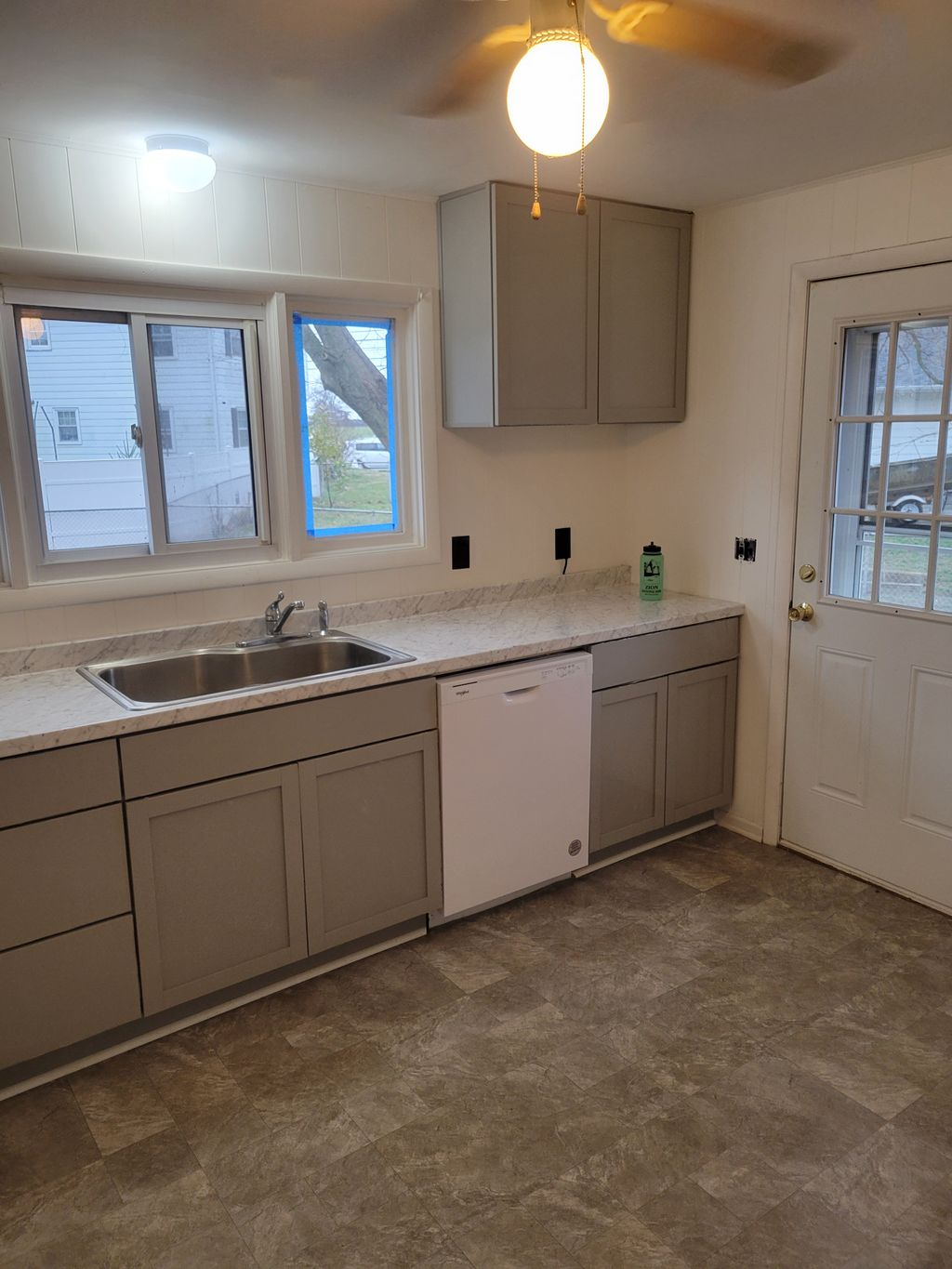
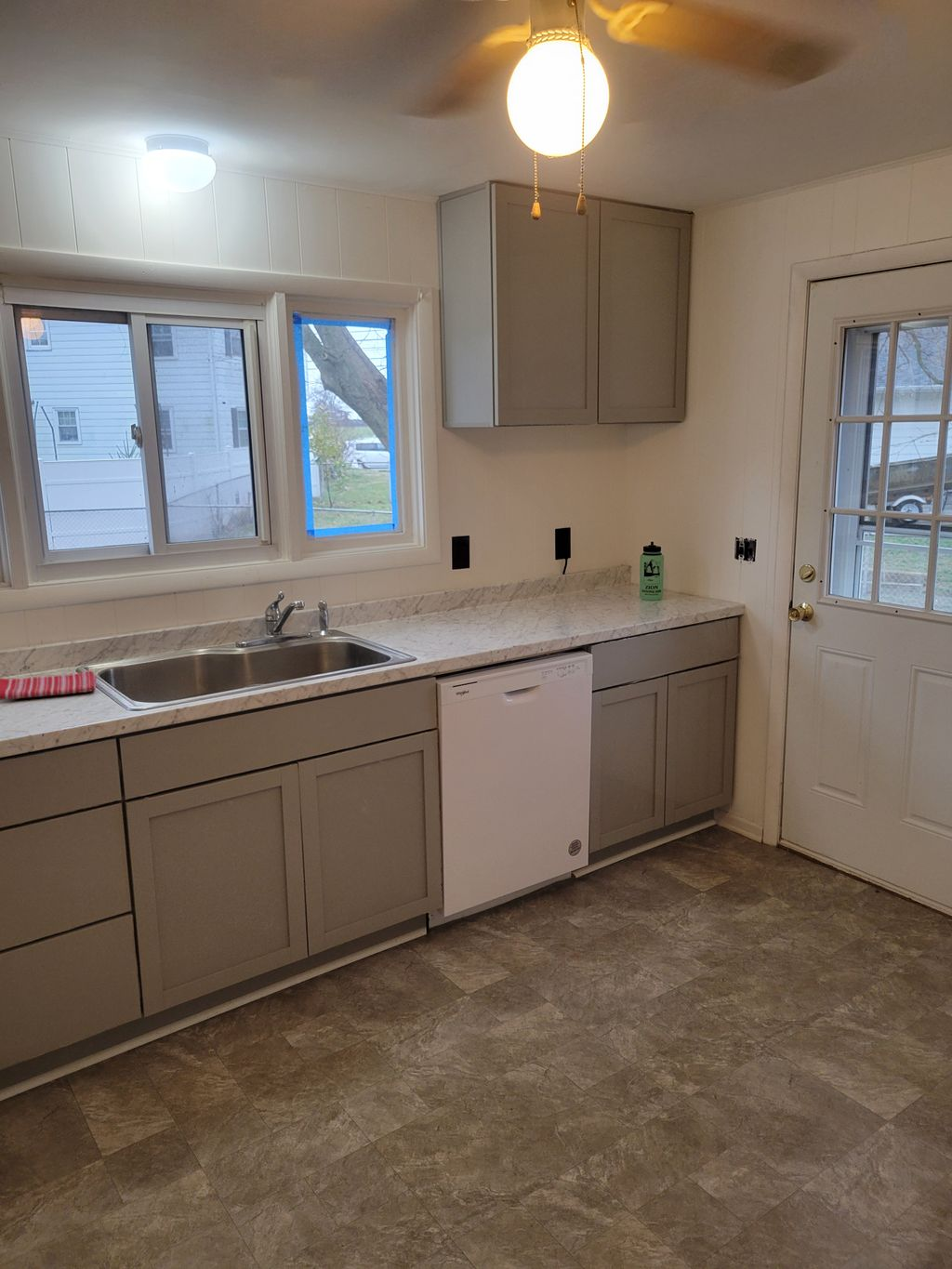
+ dish towel (46, 685)
